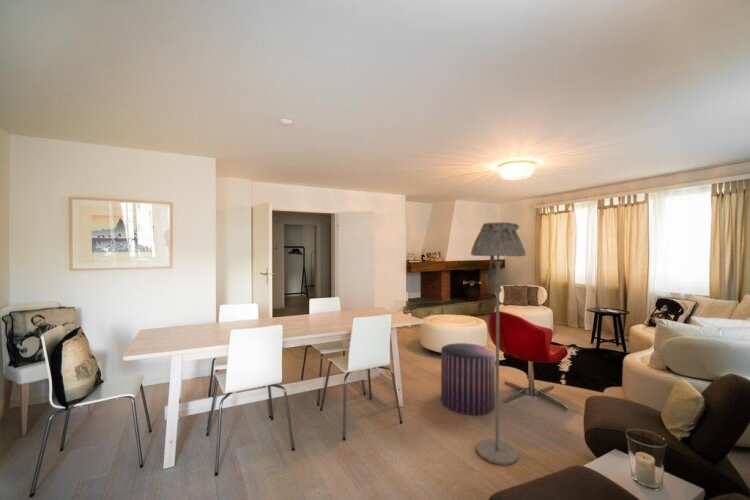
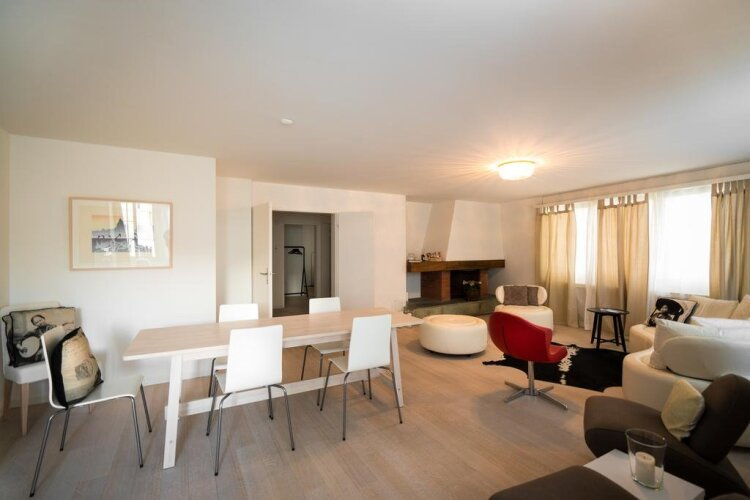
- pouf (467, 376)
- floor lamp (497, 337)
